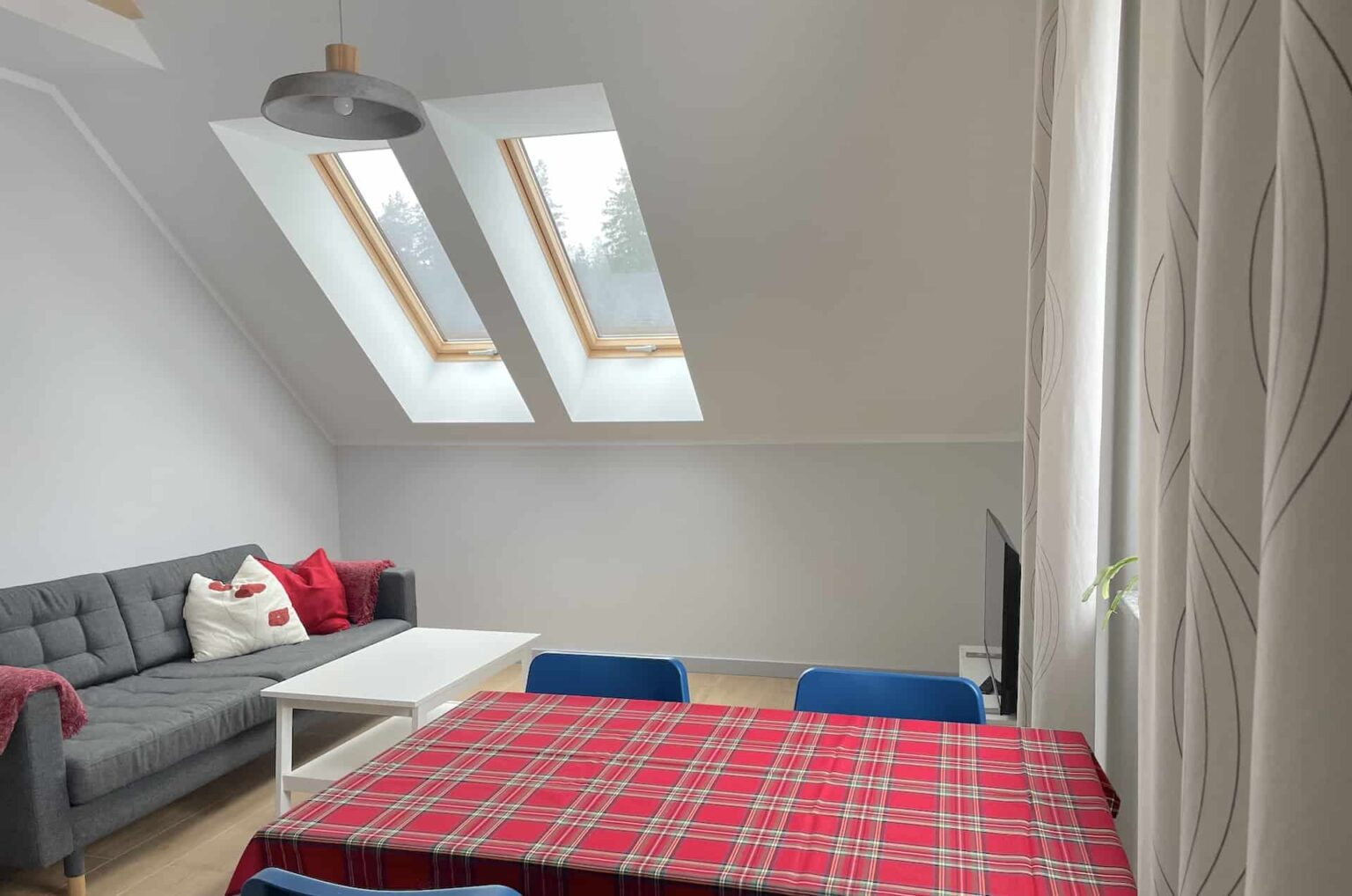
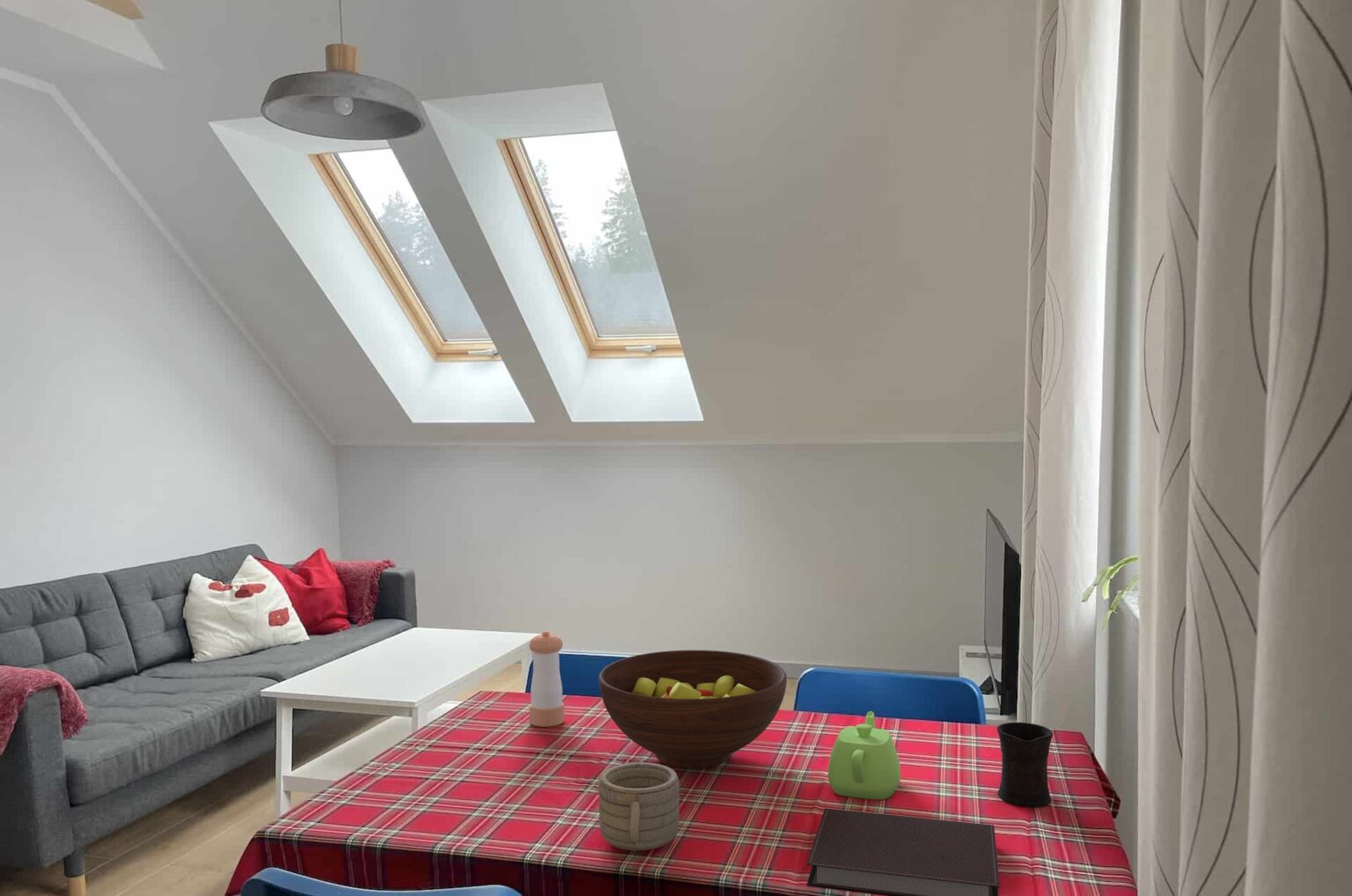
+ mug (1024, 762)
+ pepper shaker (546, 676)
+ teapot (864, 754)
+ mug (638, 812)
+ notebook (904, 853)
+ fruit bowl (693, 715)
